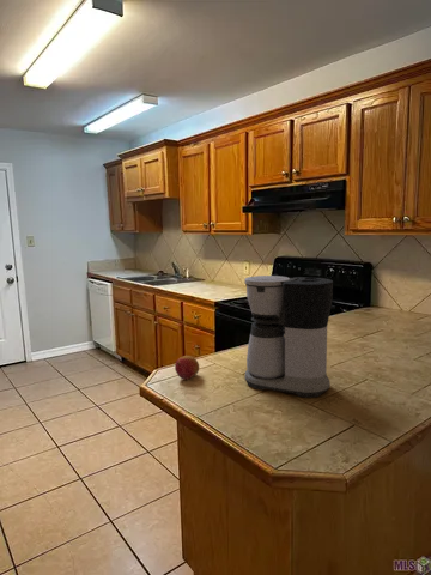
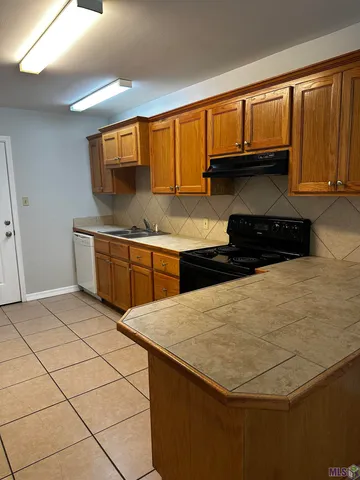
- fruit (187, 367)
- coffee maker (287, 329)
